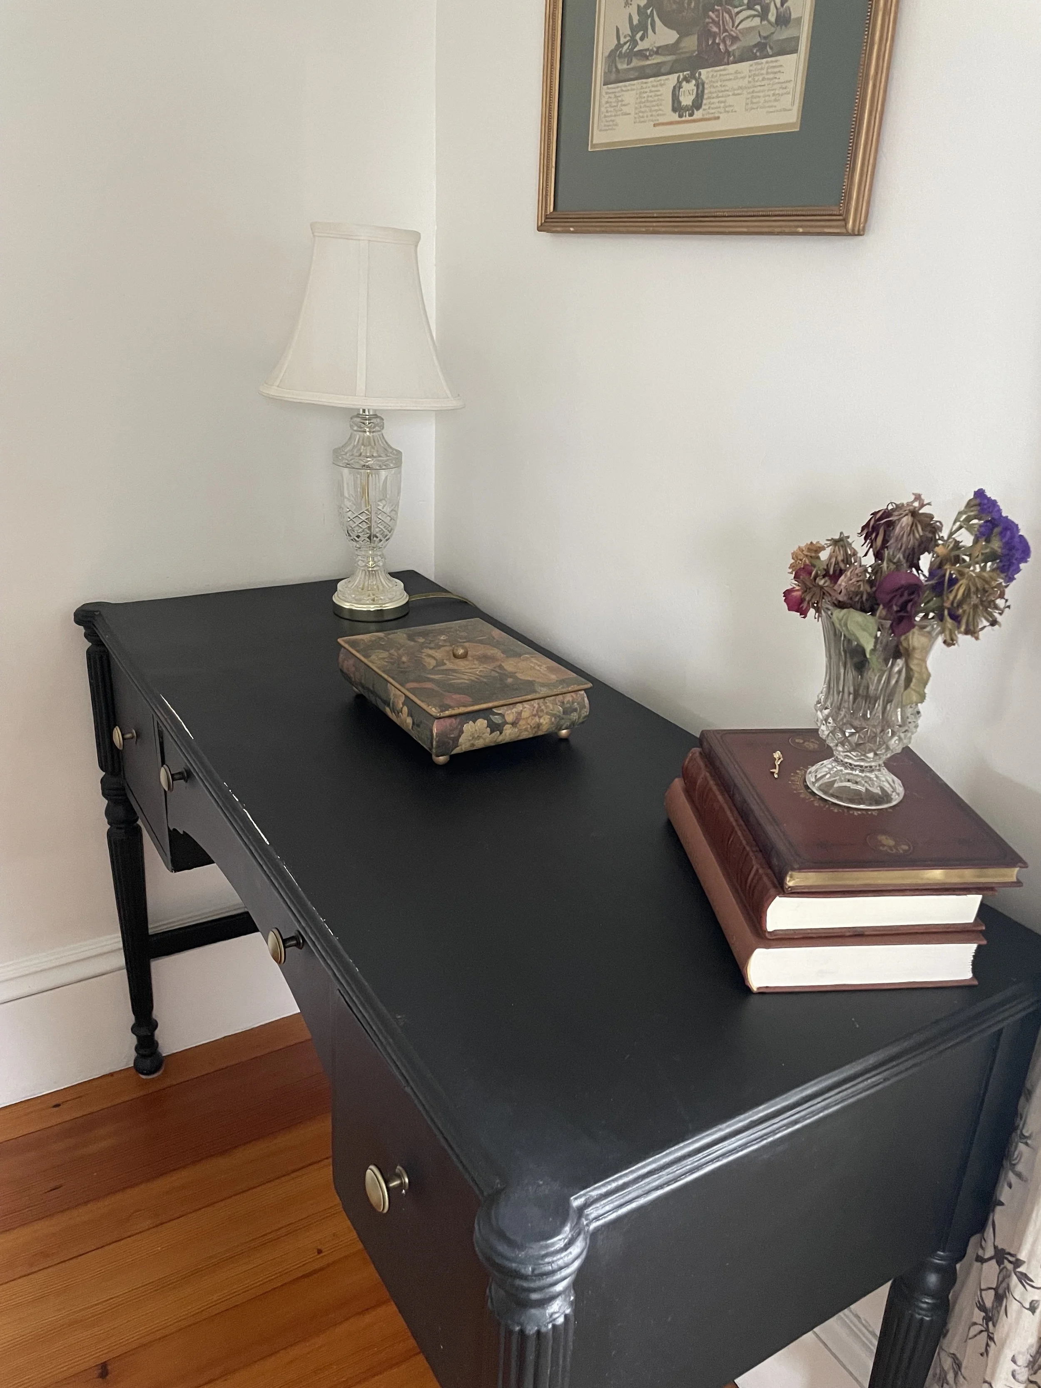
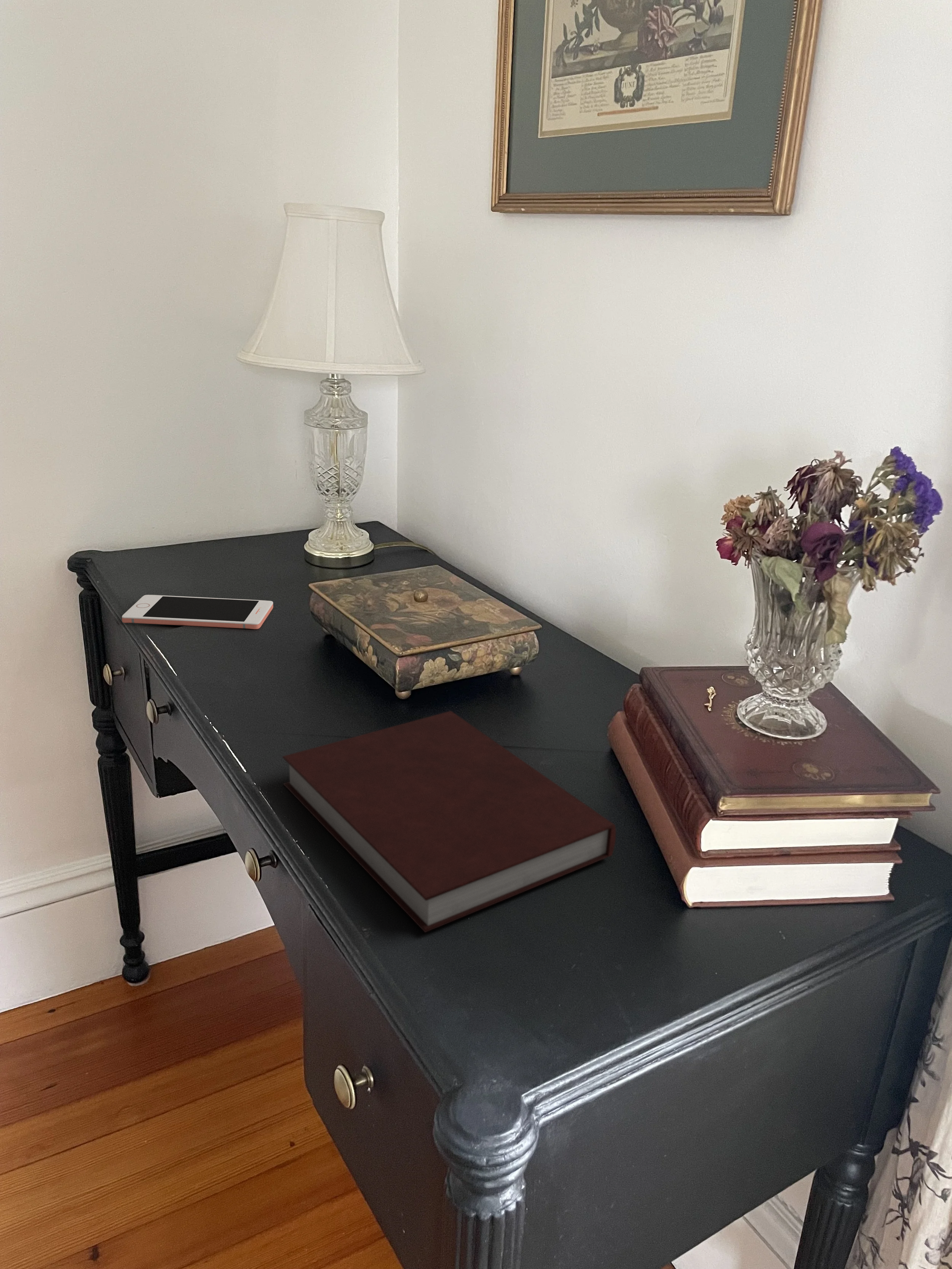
+ cell phone (200, 611)
+ notebook (441, 803)
